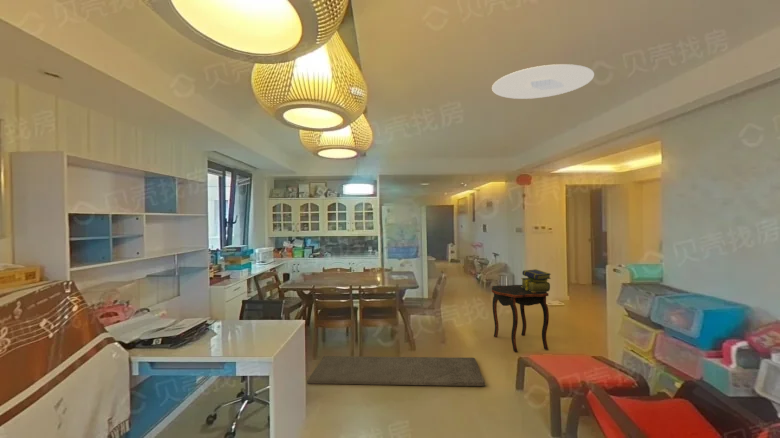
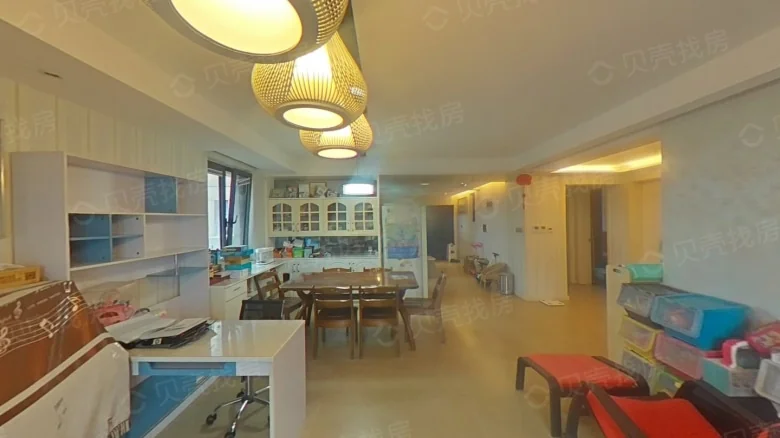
- rug (396, 369)
- stack of books (536, 280)
- side table (517, 316)
- ceiling light (540, 78)
